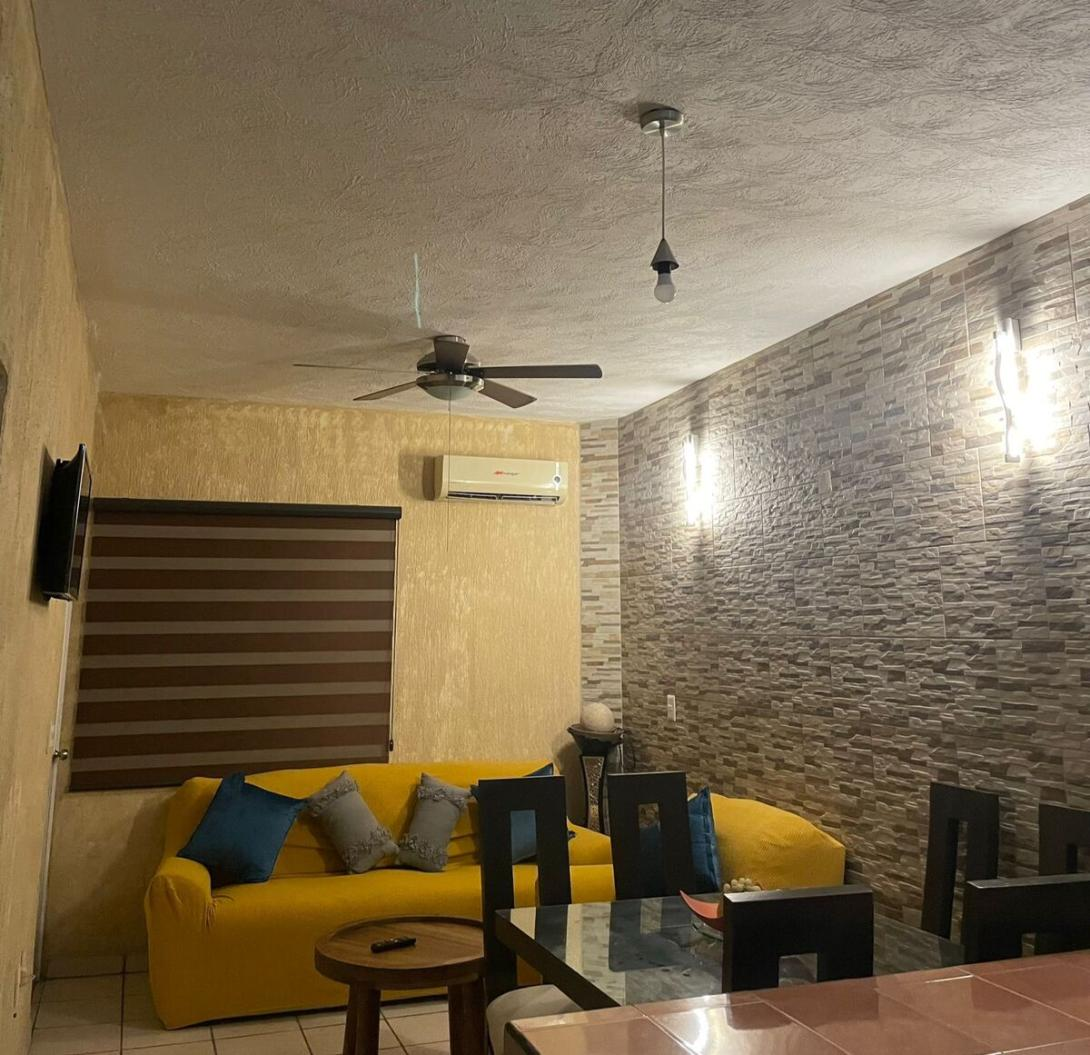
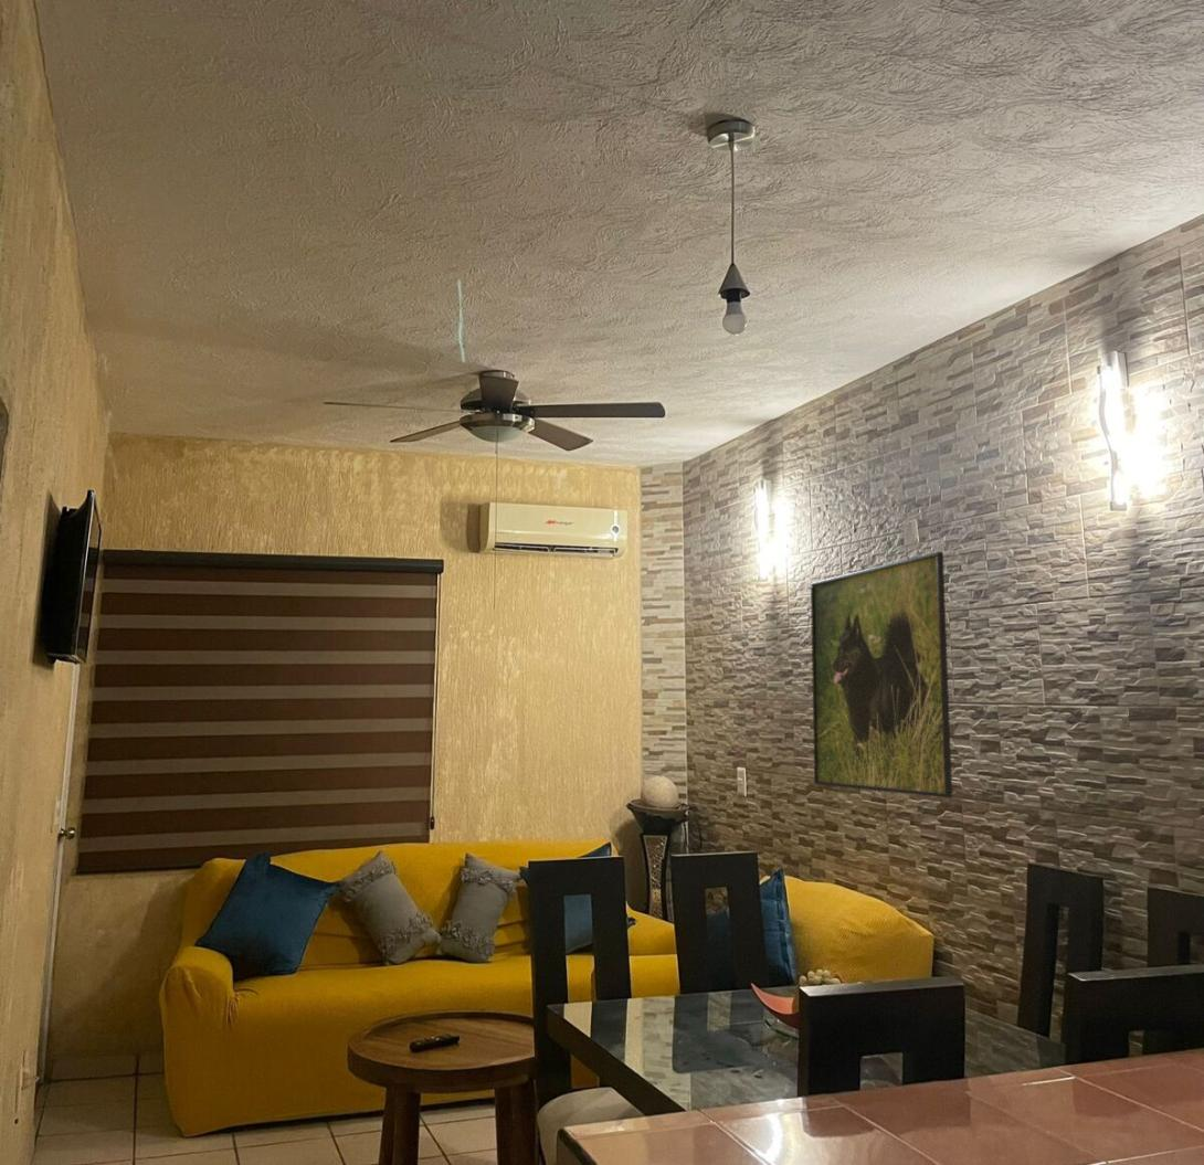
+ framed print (873, 678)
